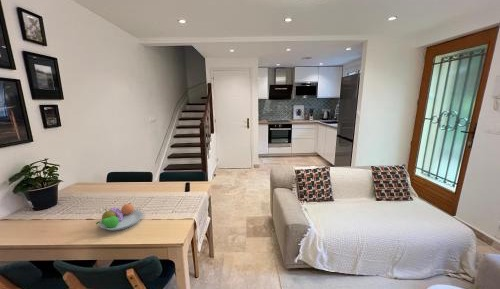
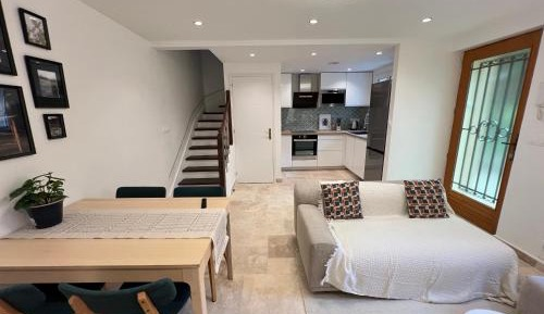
- fruit bowl (119, 215)
